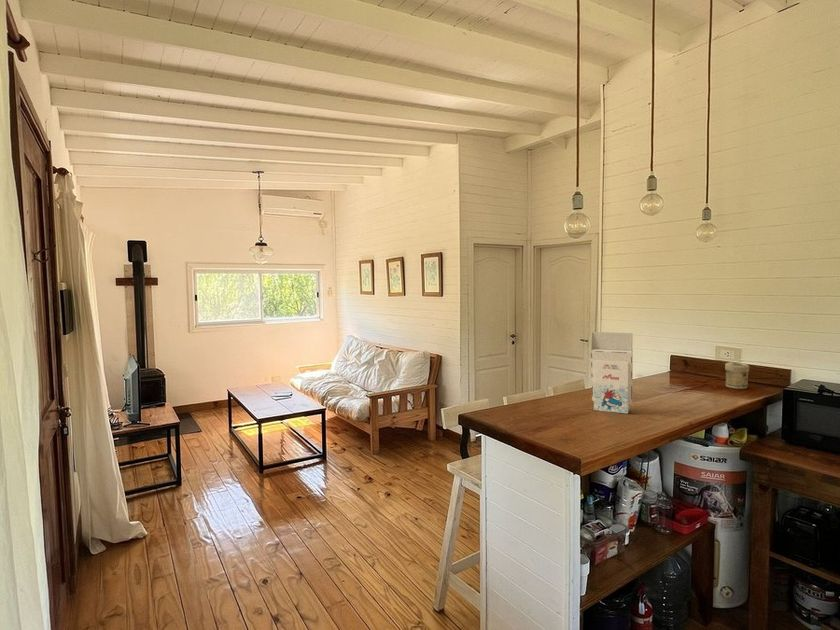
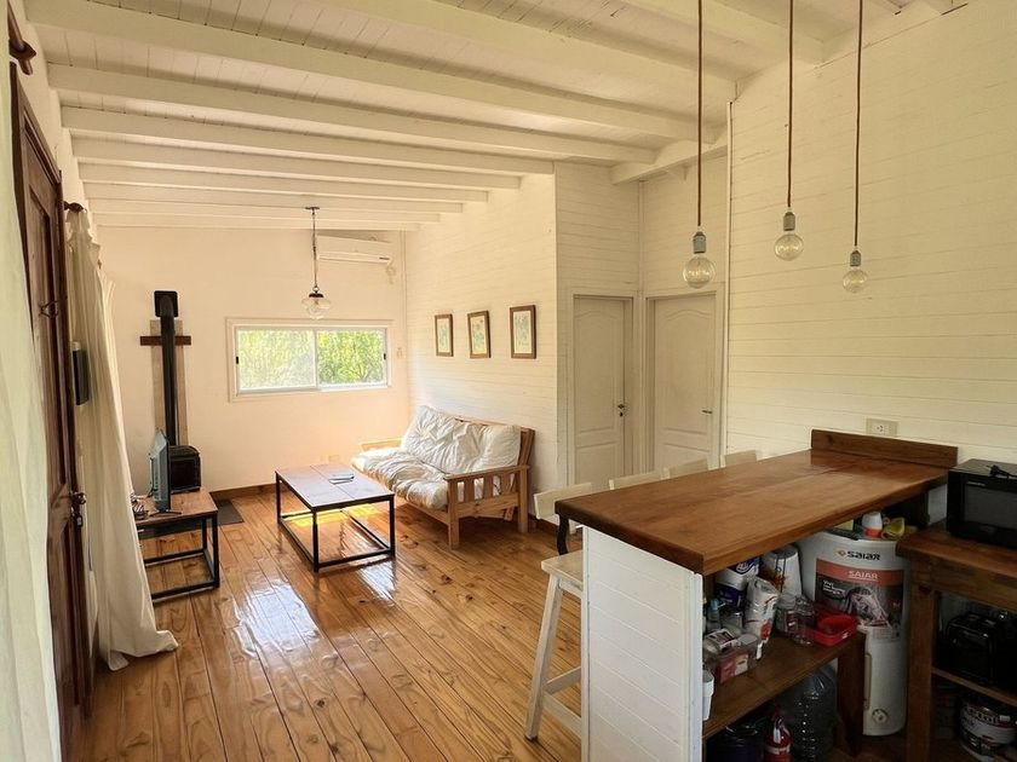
- jar (736, 375)
- gift box (611, 371)
